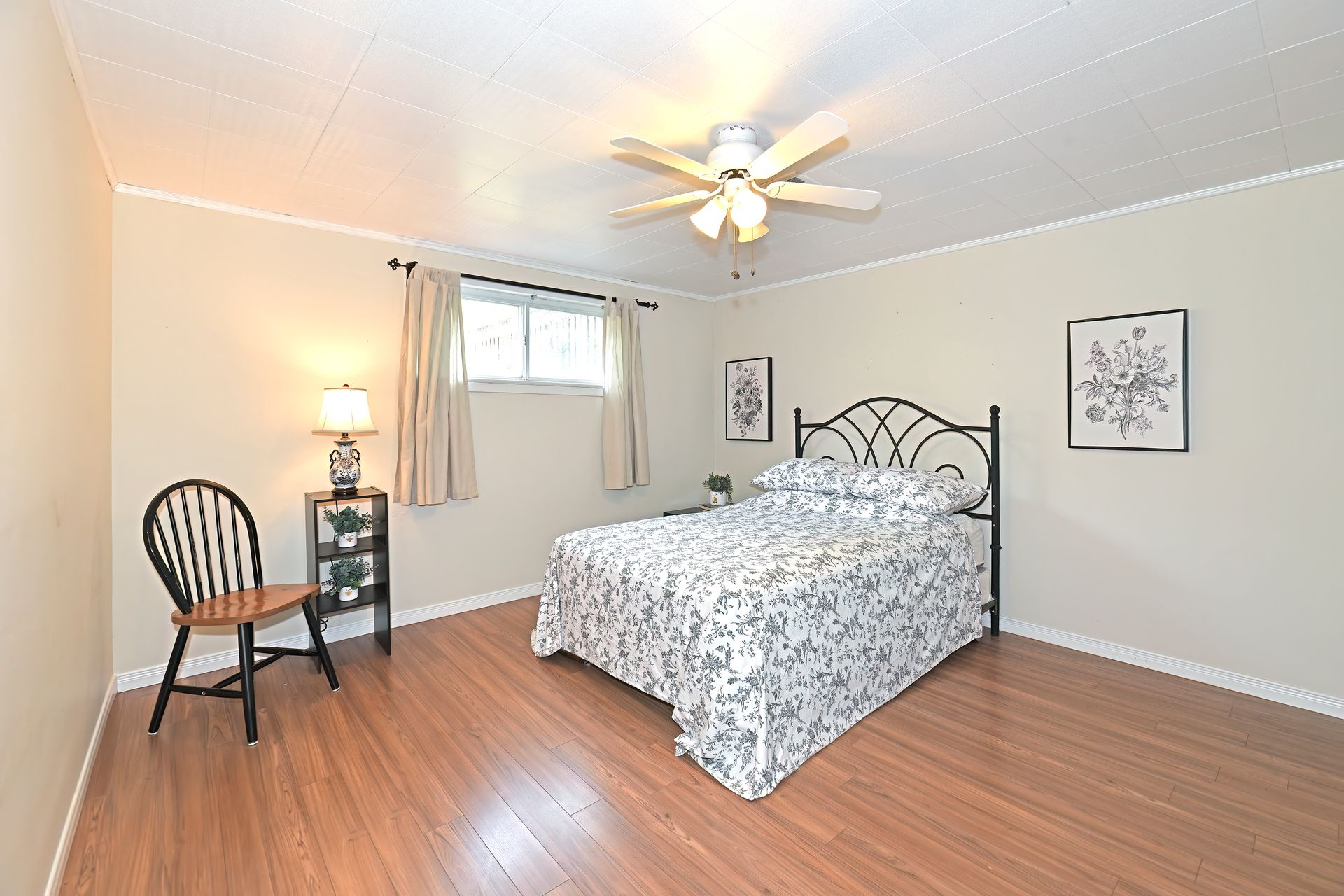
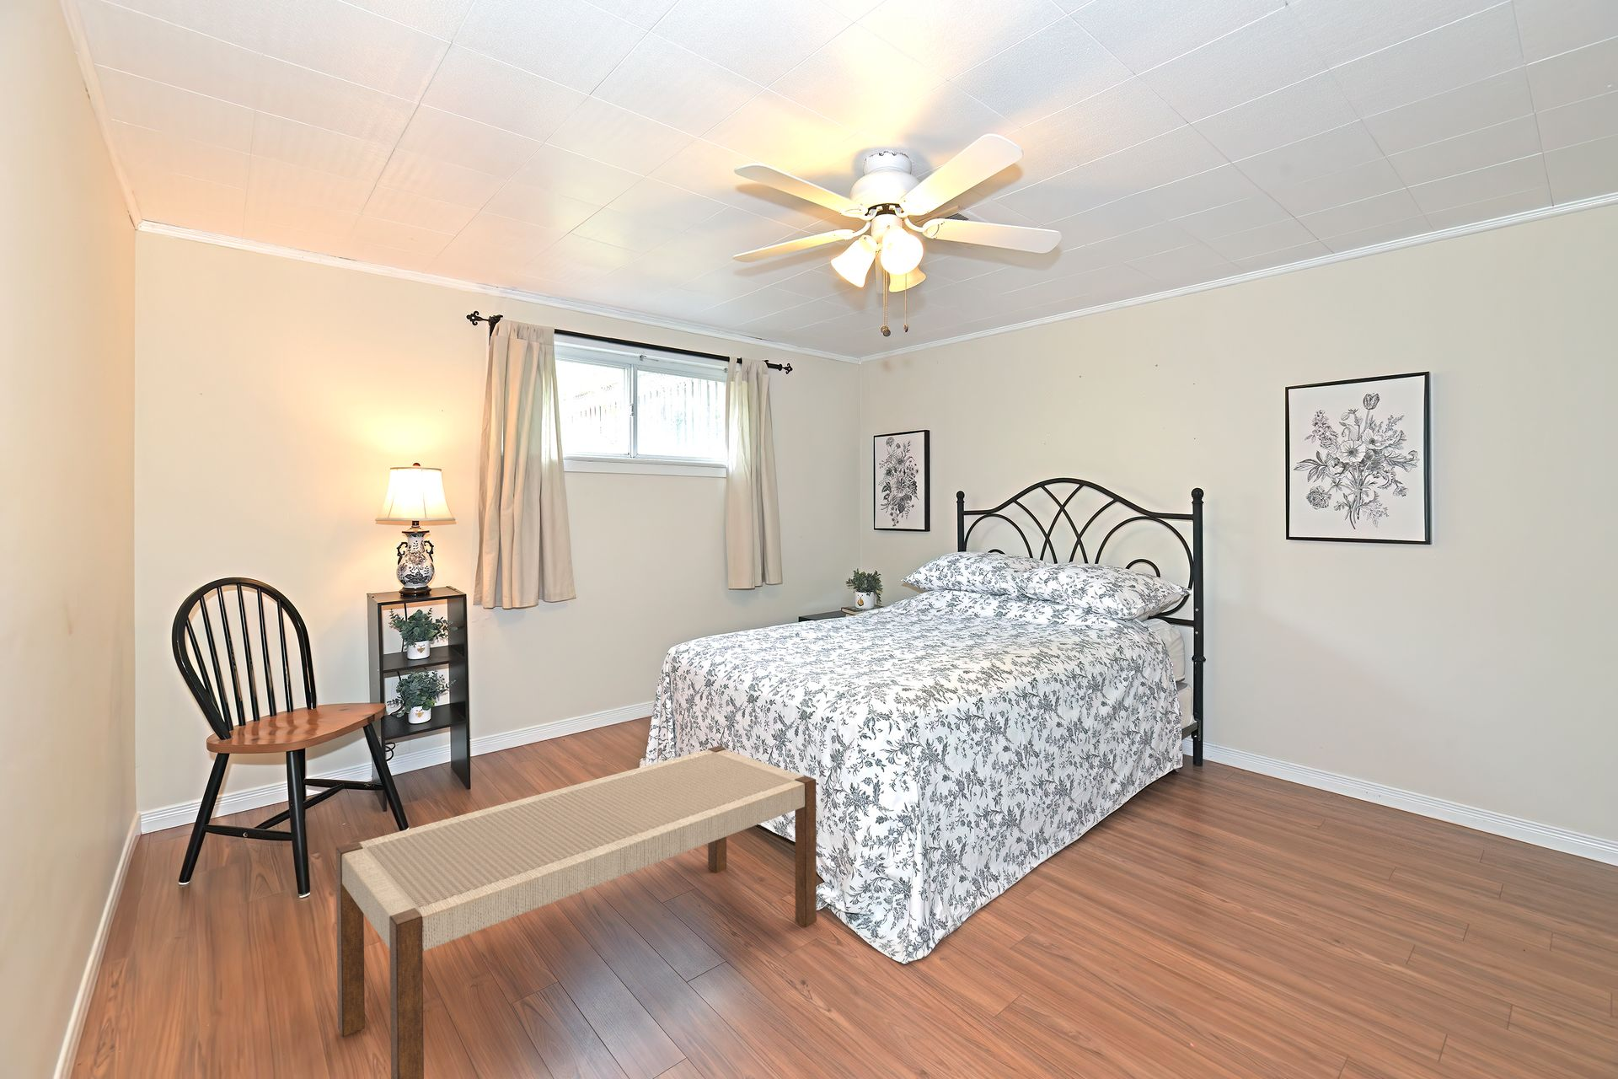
+ bench (602, 883)
